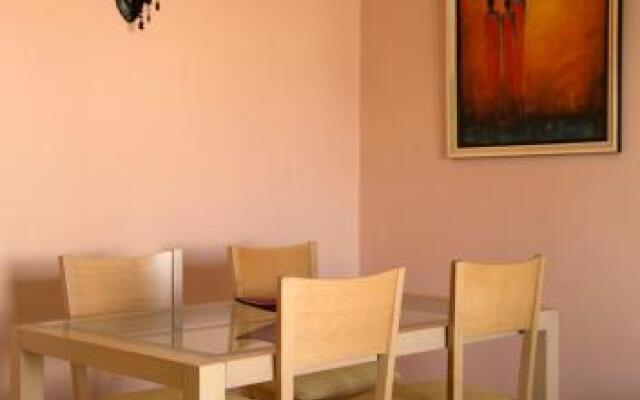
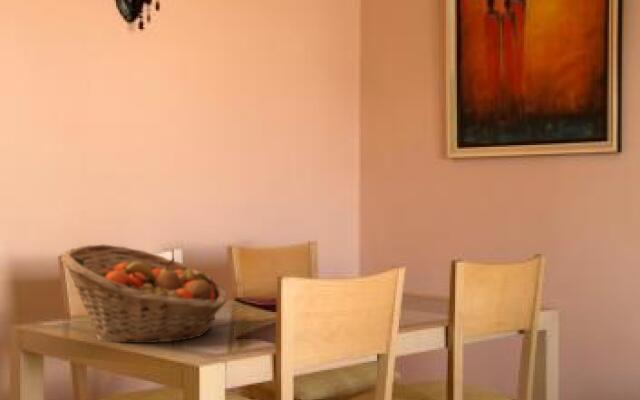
+ fruit basket (146, 289)
